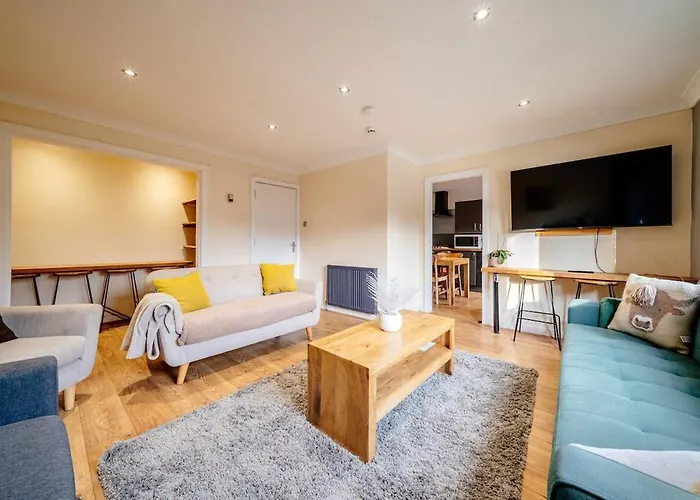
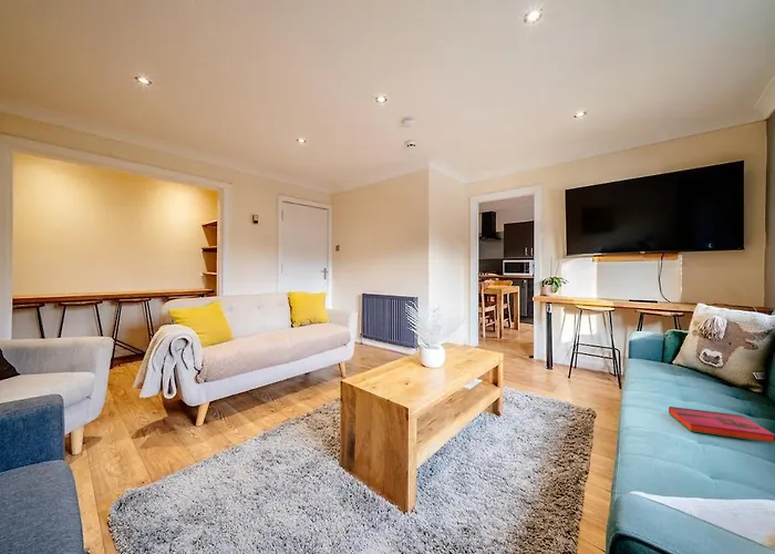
+ hardback book (716, 422)
